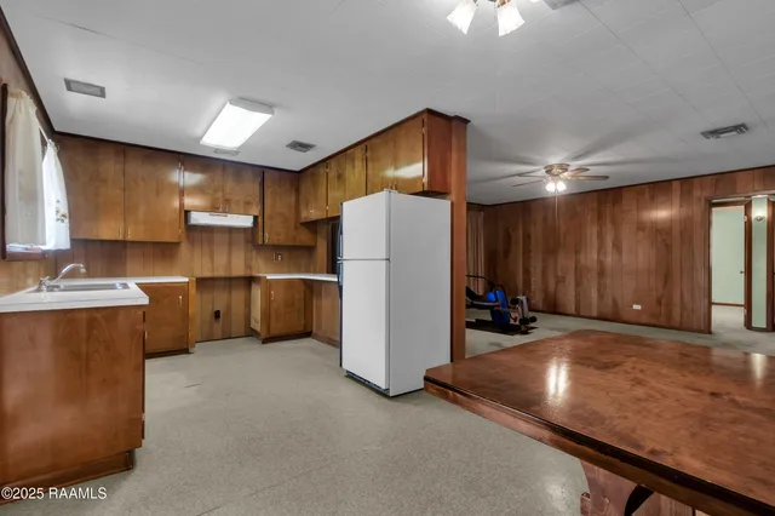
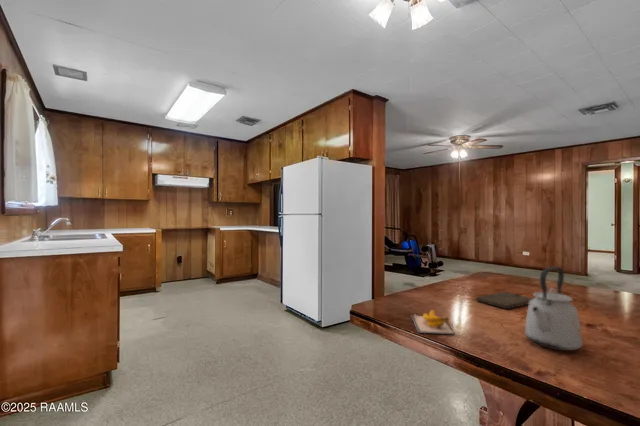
+ banana (431, 318)
+ cutting board (506, 299)
+ kettle (548, 307)
